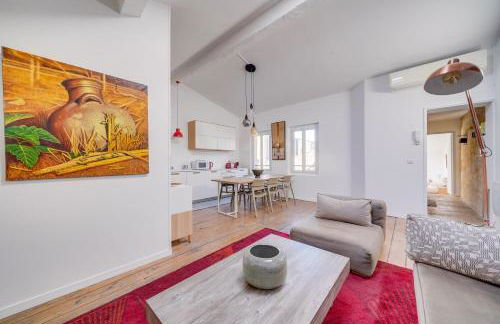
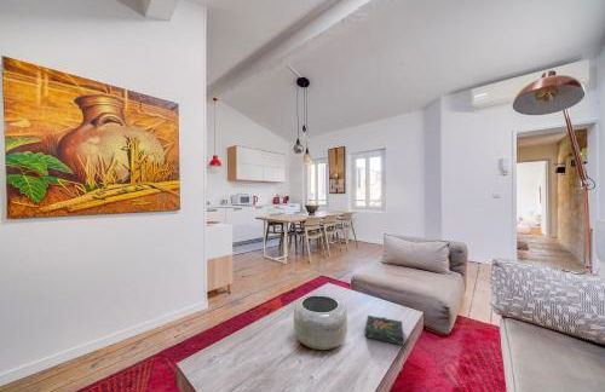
+ book (384, 329)
